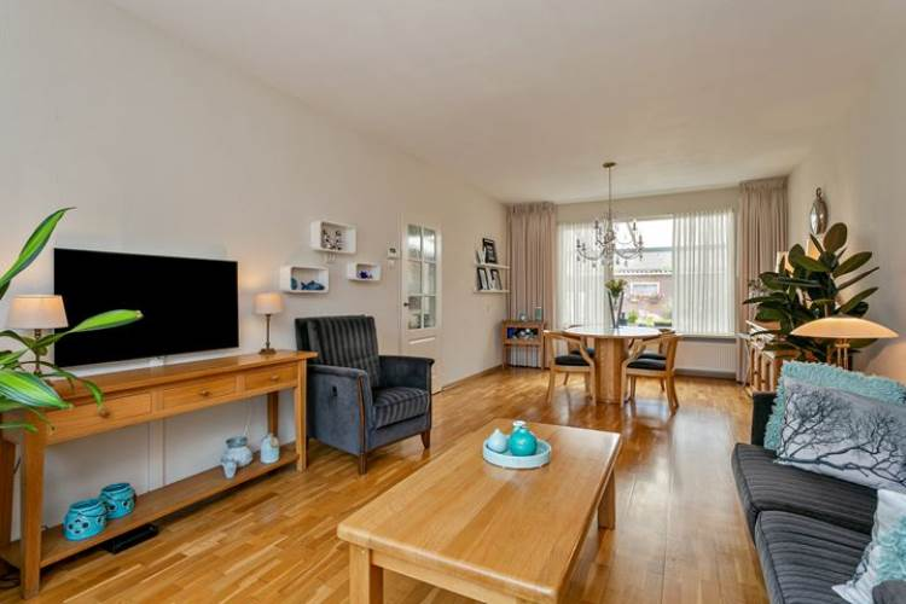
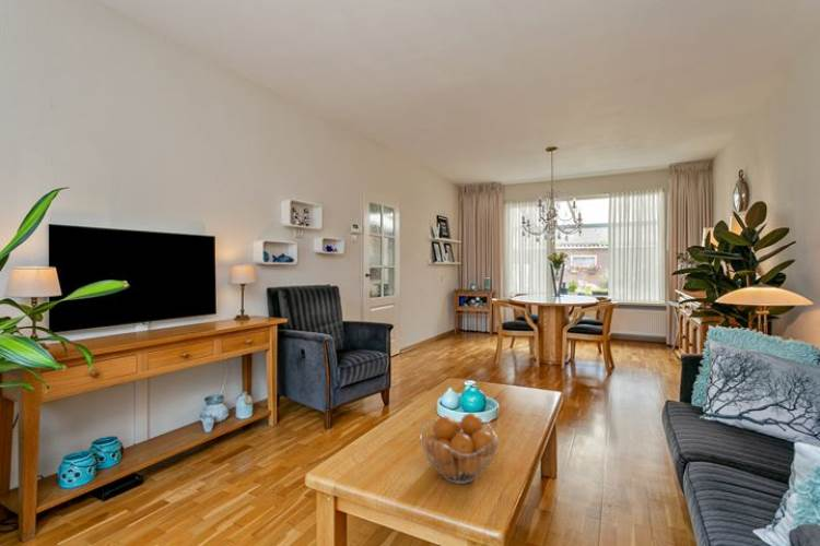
+ fruit basket (458, 446)
